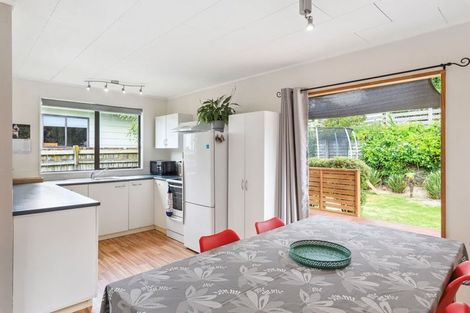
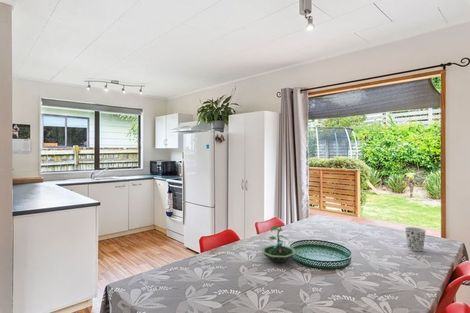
+ cup (415, 239)
+ terrarium (278, 231)
